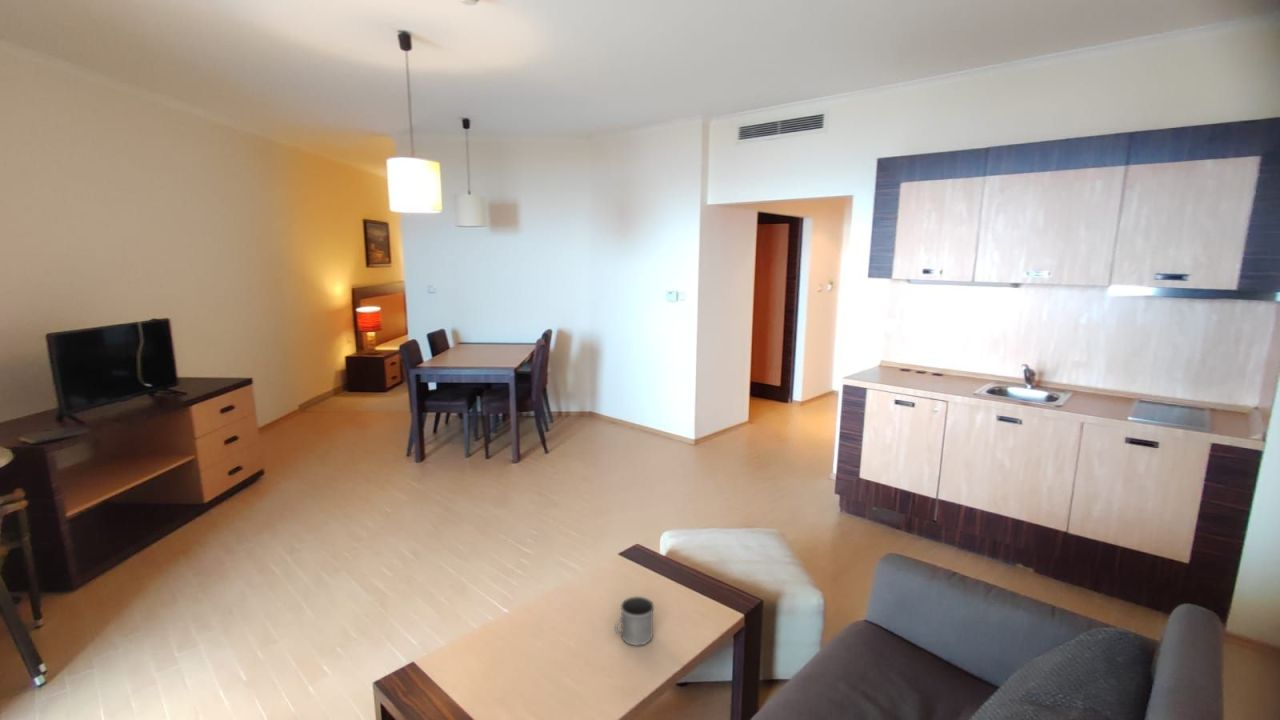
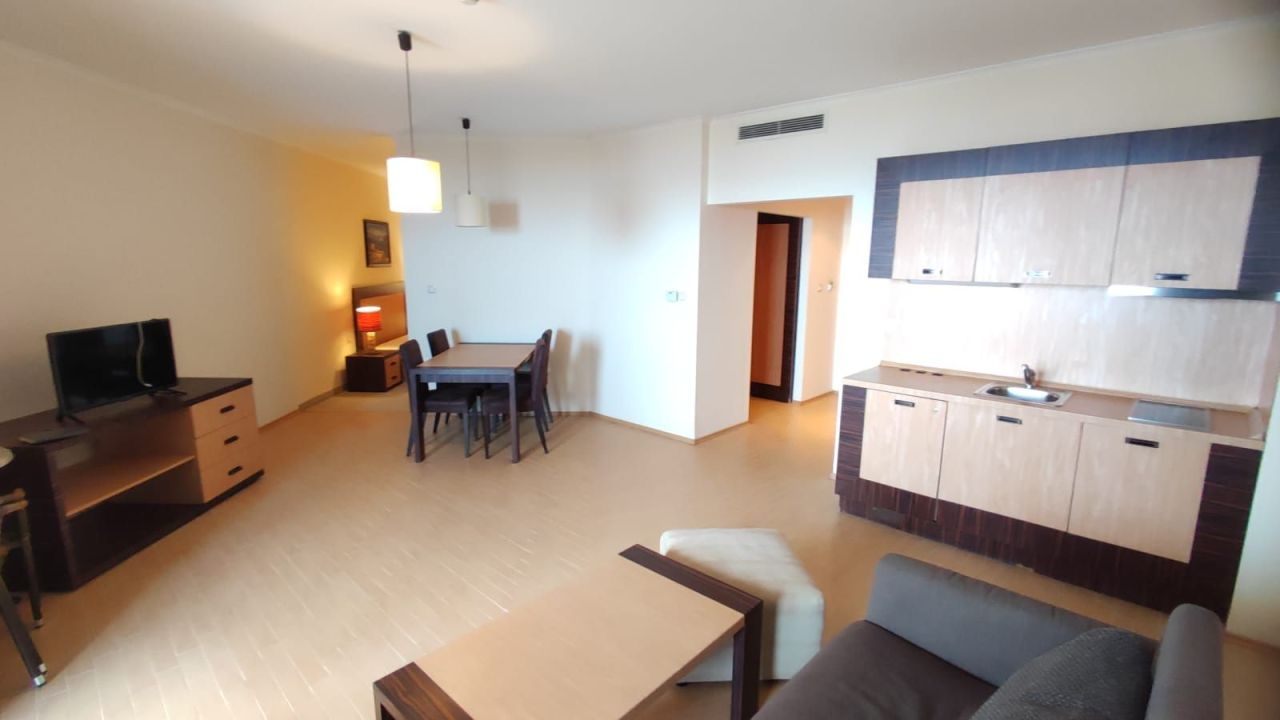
- mug (633, 622)
